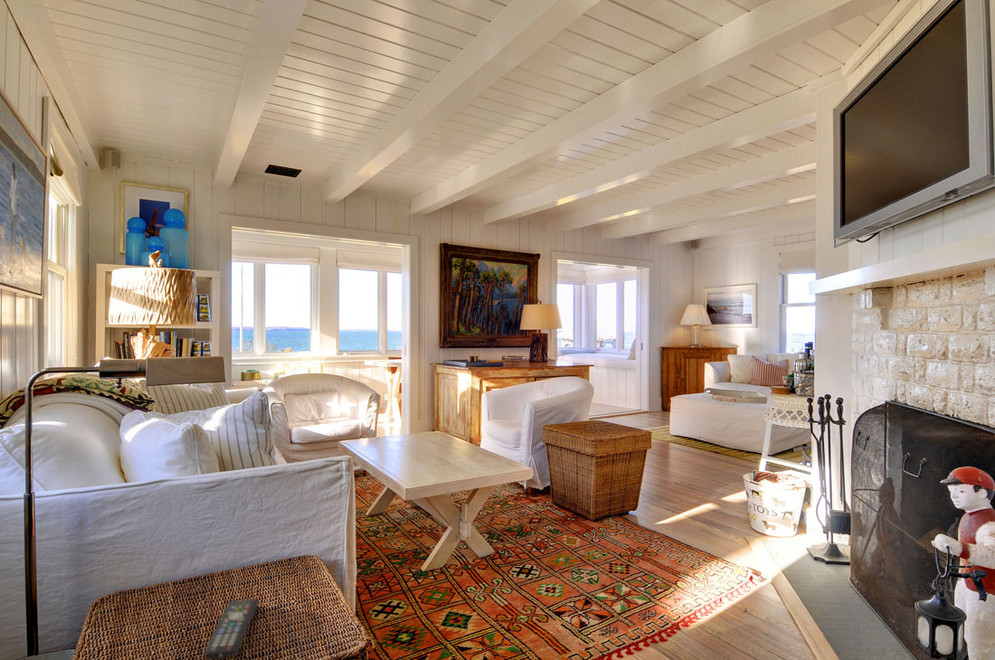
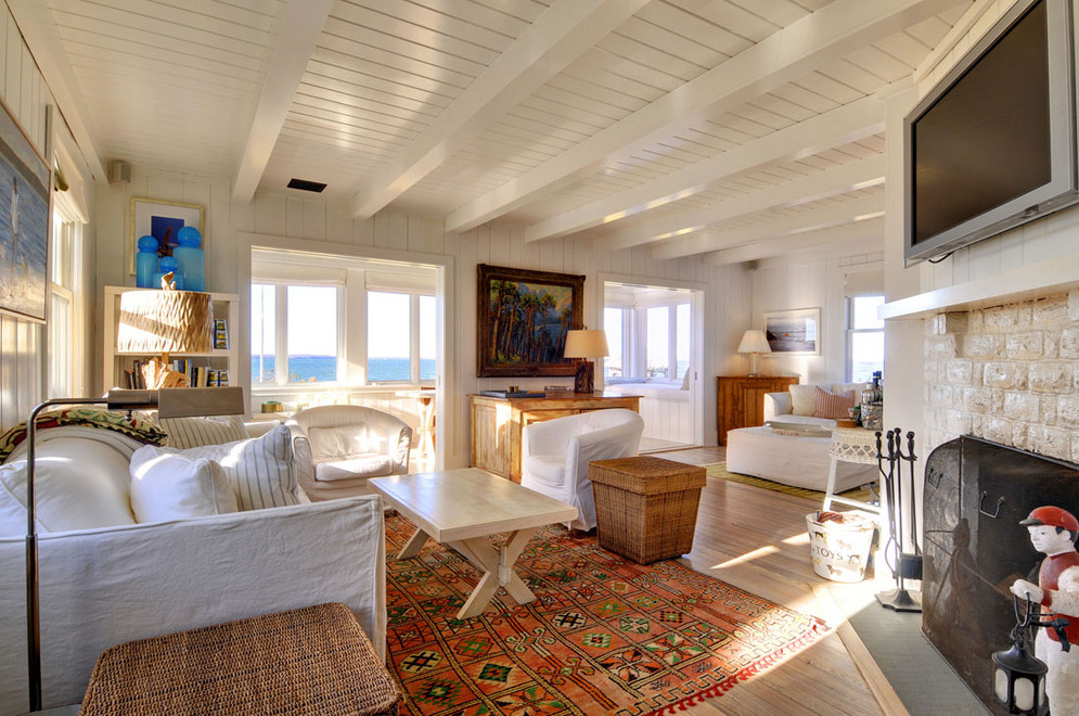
- remote control (234, 625)
